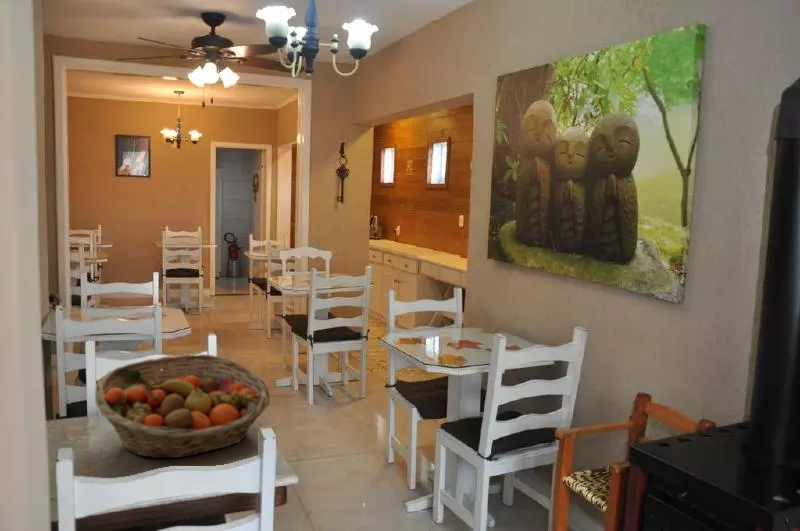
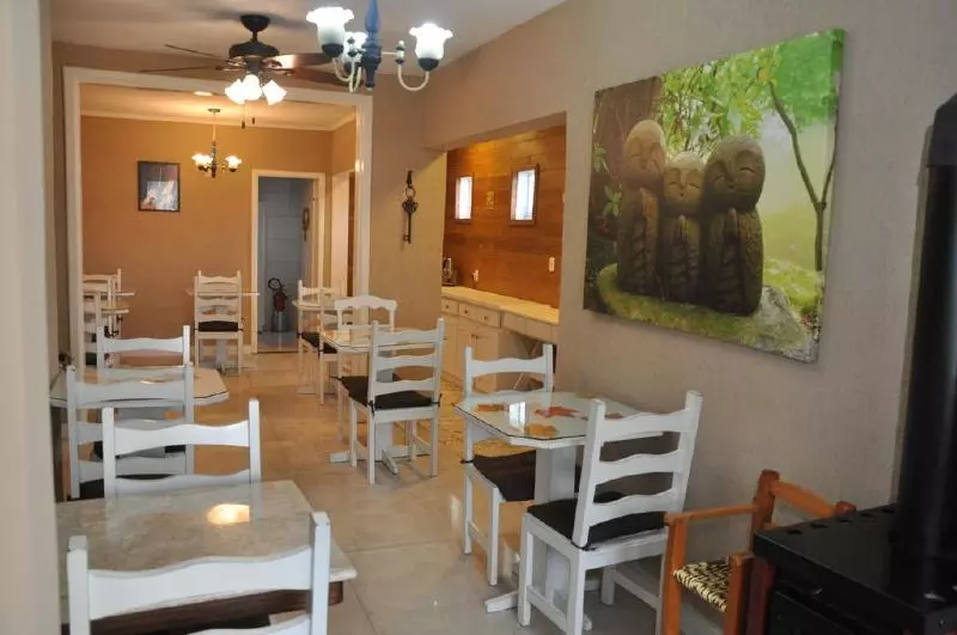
- fruit basket (185, 403)
